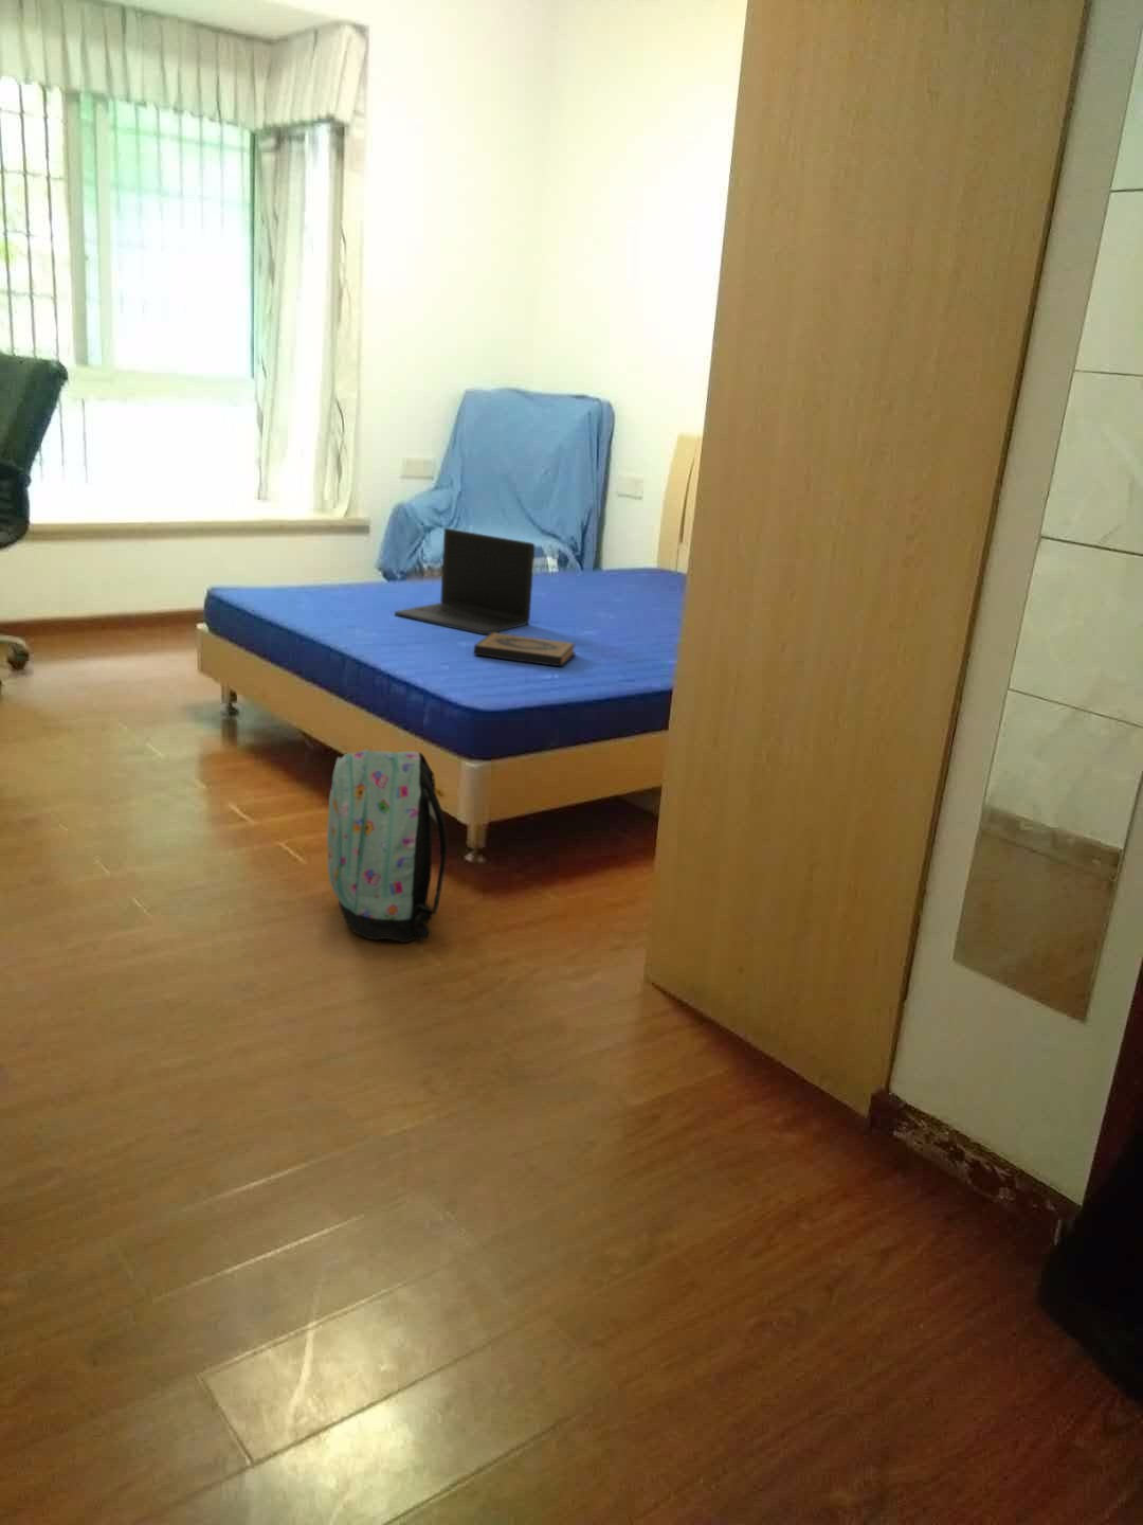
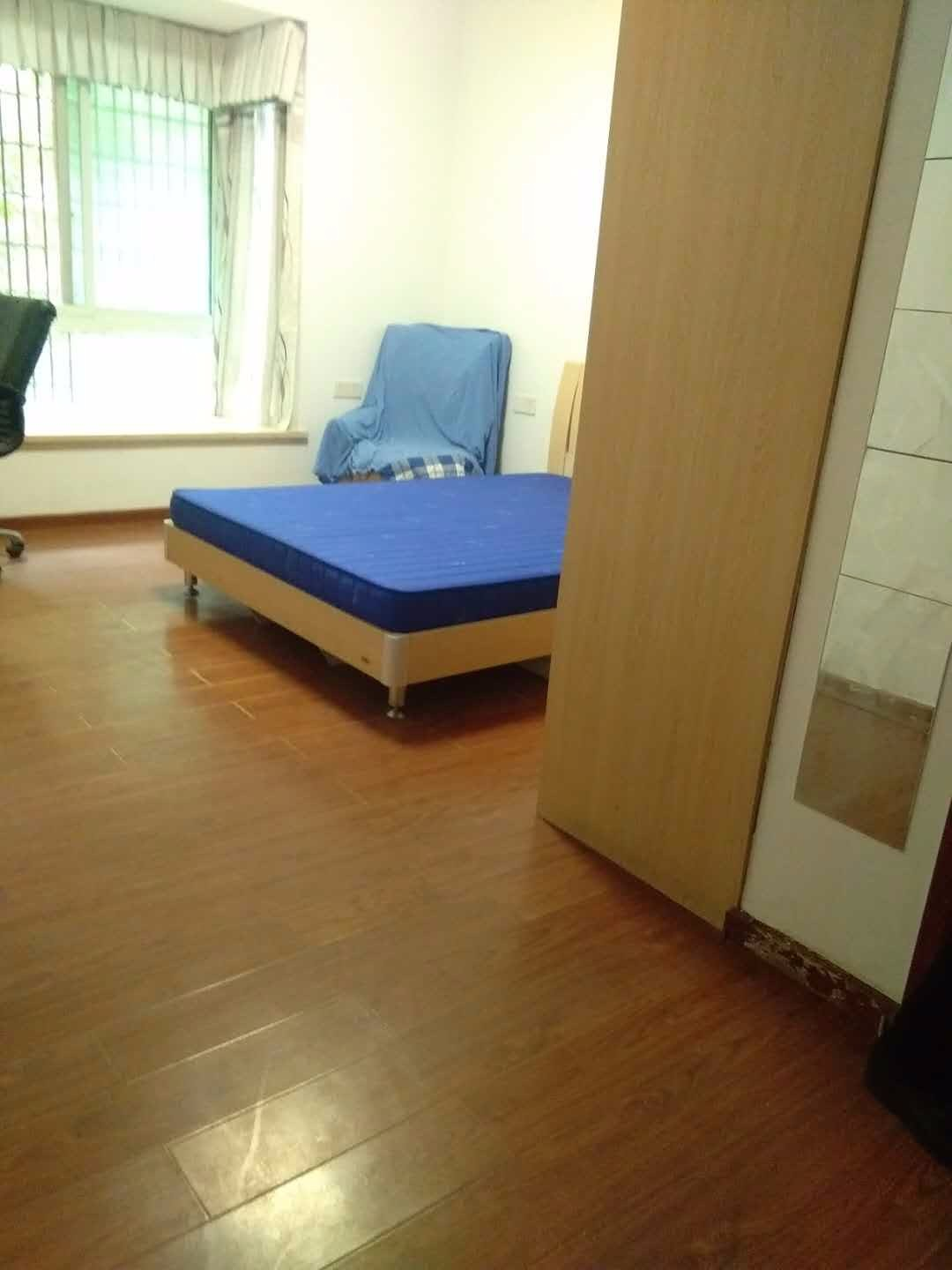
- laptop (463, 579)
- backpack (383, 837)
- hardback book (525, 648)
